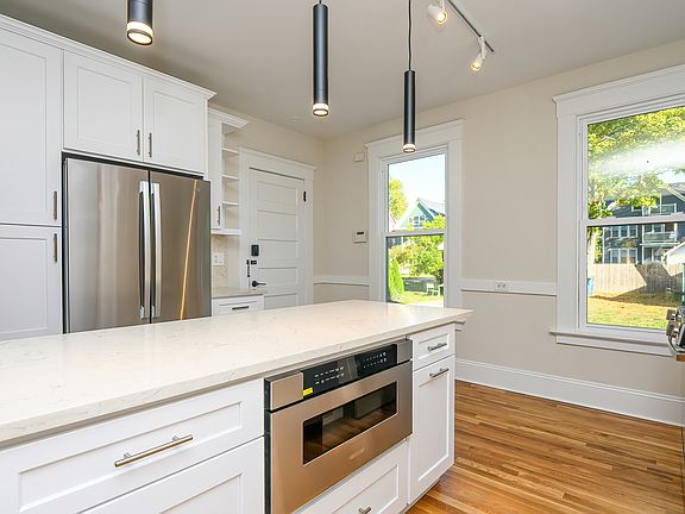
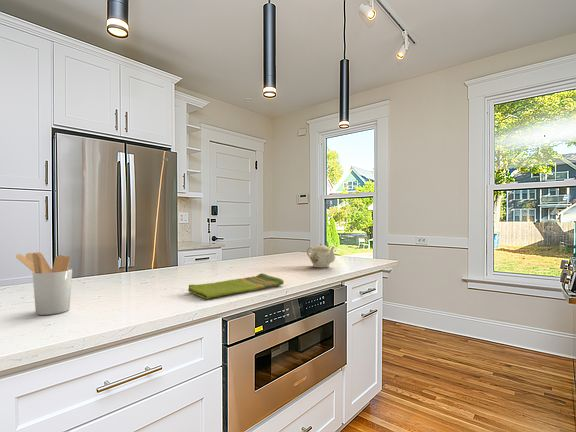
+ dish towel (238, 284)
+ teapot (320, 254)
+ utensil holder (45, 280)
